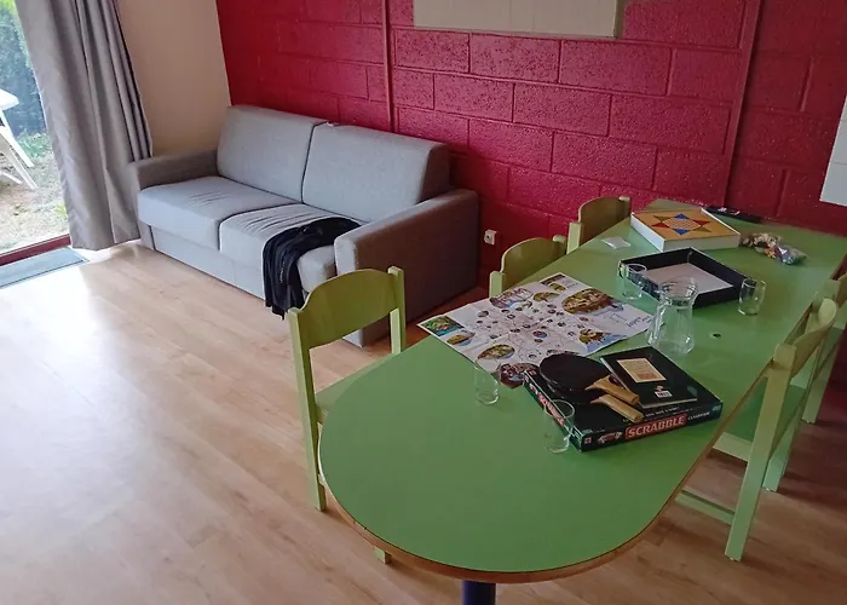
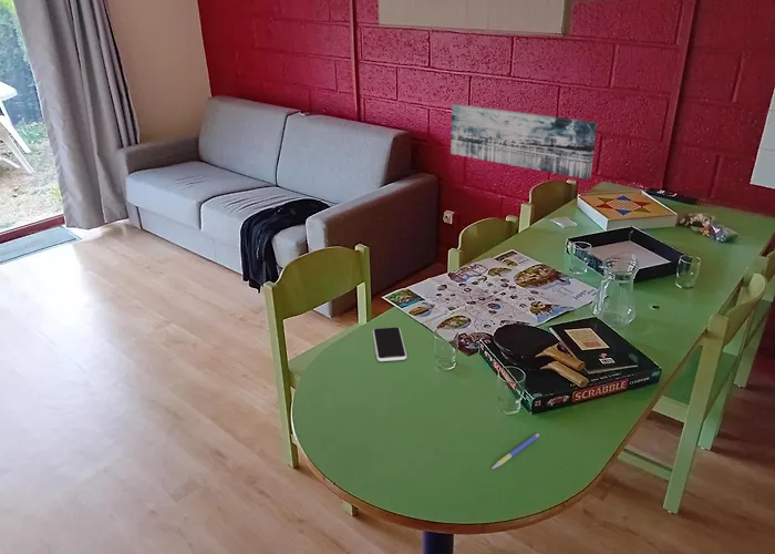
+ pen (515, 451)
+ wall art (517, 138)
+ smartphone (389, 343)
